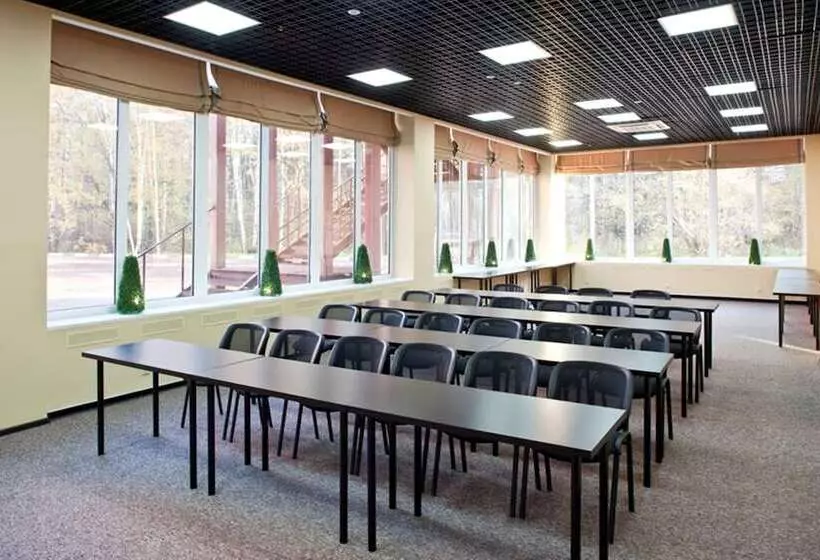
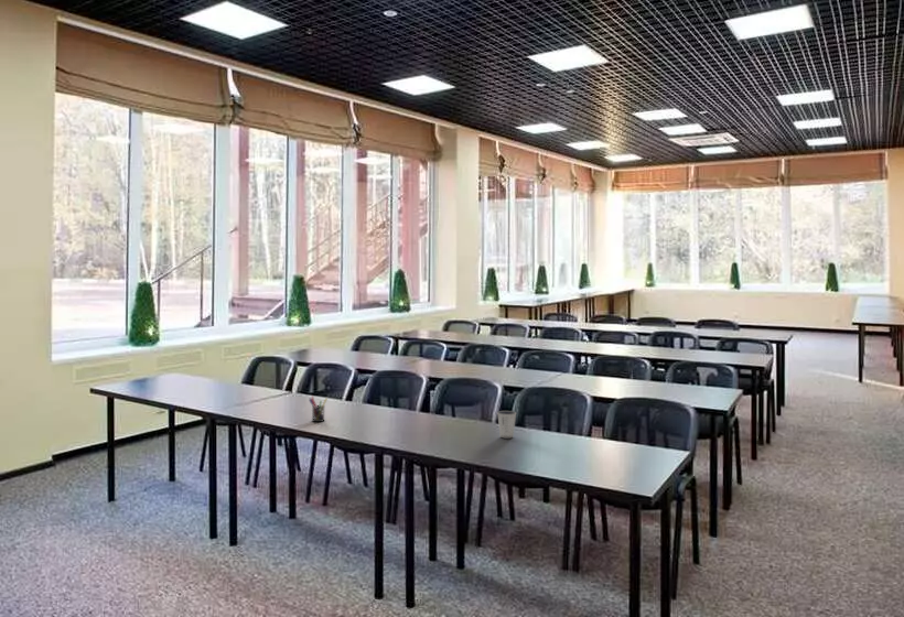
+ pen holder (318, 408)
+ dixie cup (506, 424)
